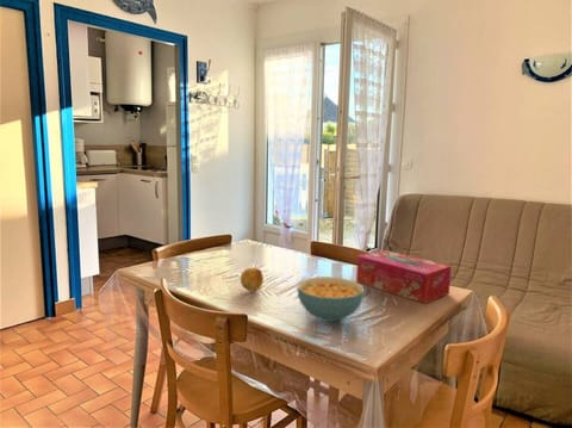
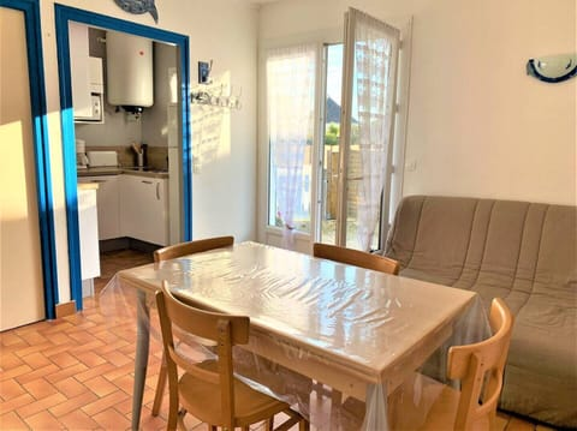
- fruit (251, 279)
- cereal bowl (329, 302)
- tissue box (402, 273)
